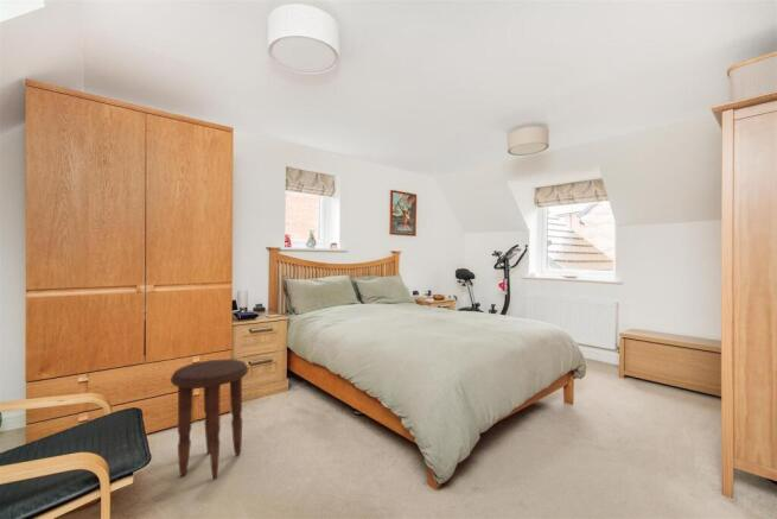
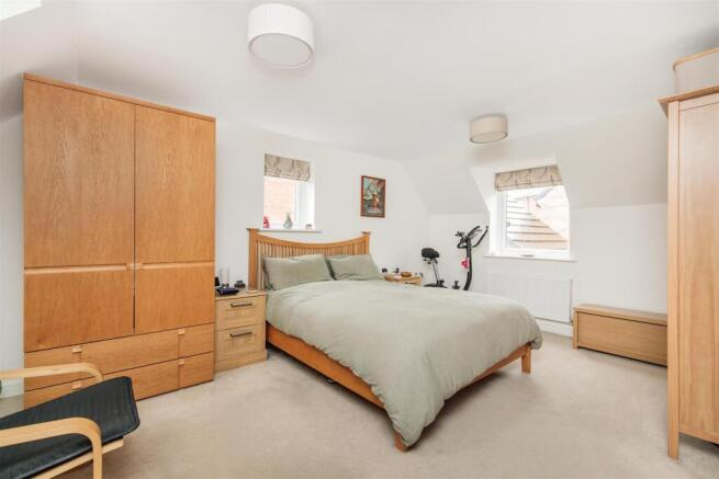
- side table (211, 416)
